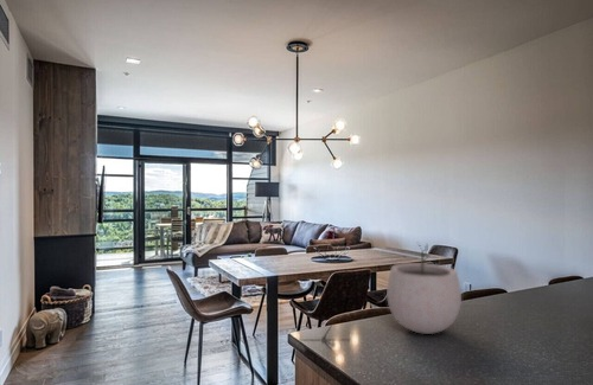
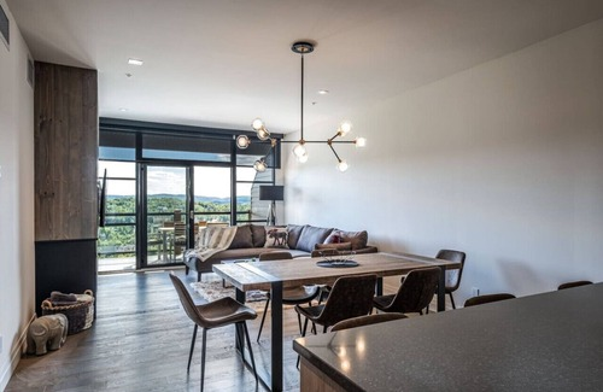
- plant pot (422, 285)
